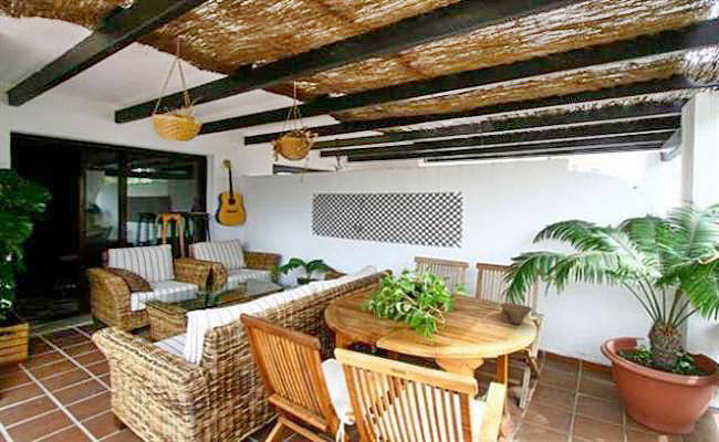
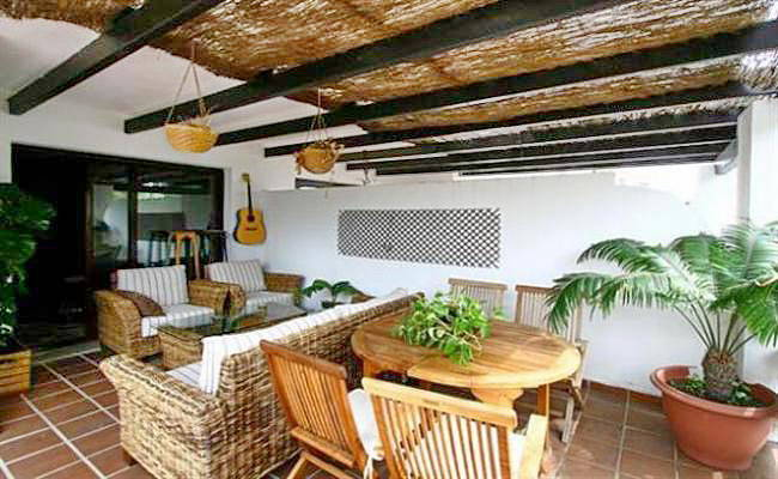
- bowl (514, 314)
